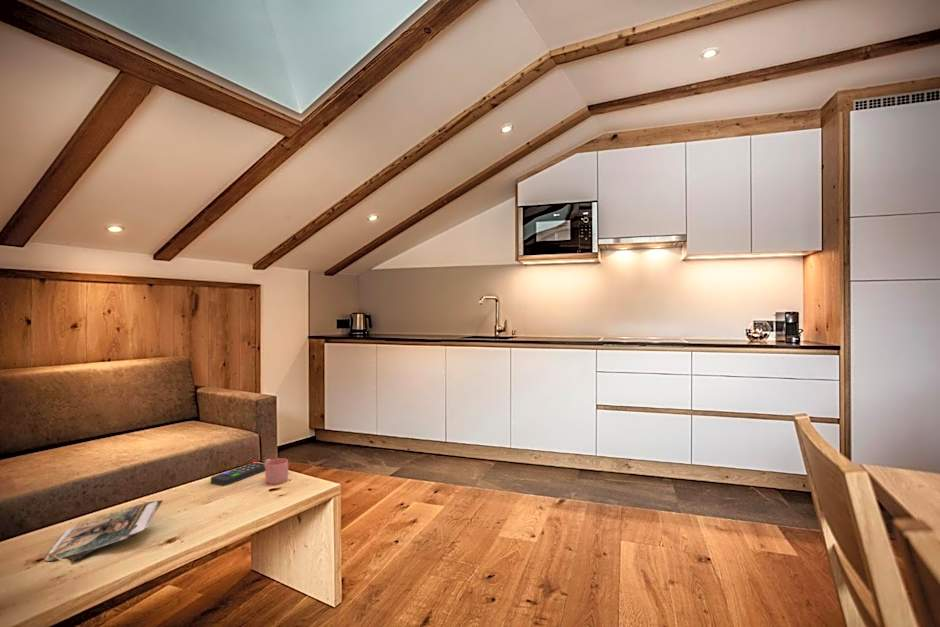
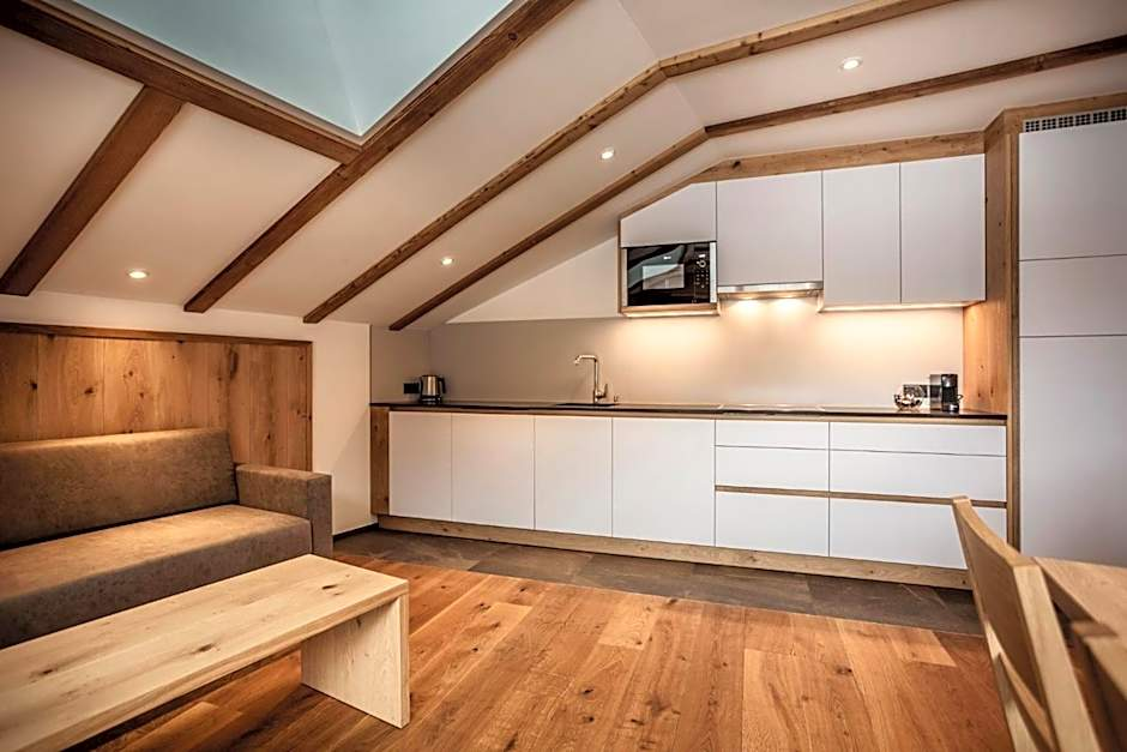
- mug (274, 470)
- remote control (240, 472)
- magazine (108, 527)
